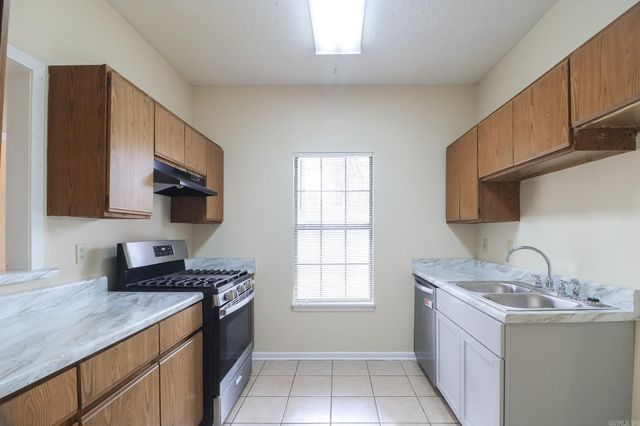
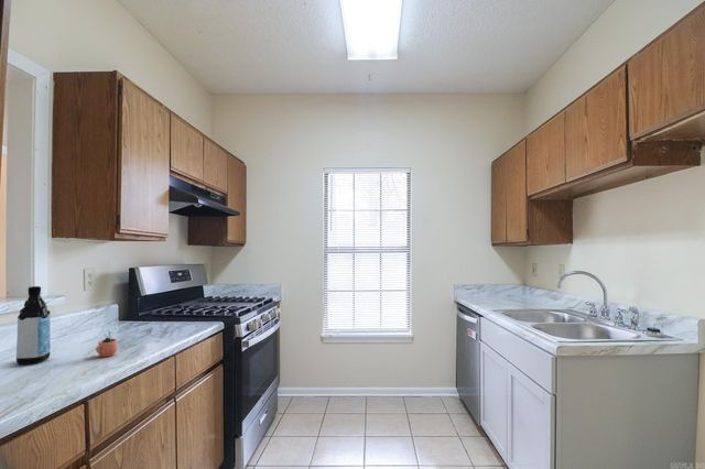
+ cocoa (105, 341)
+ water bottle (33, 324)
